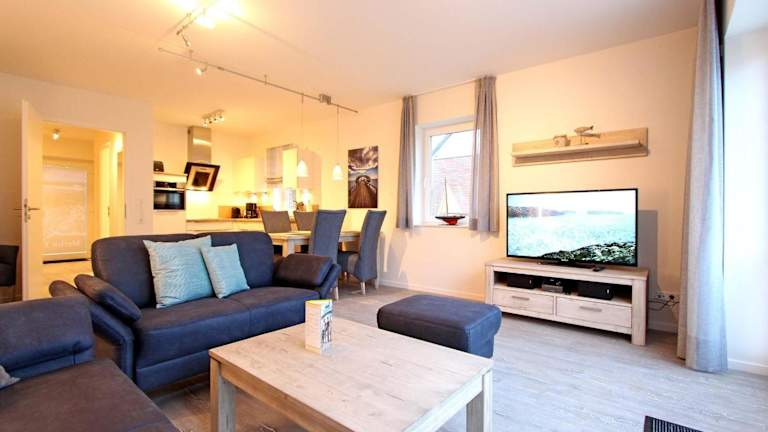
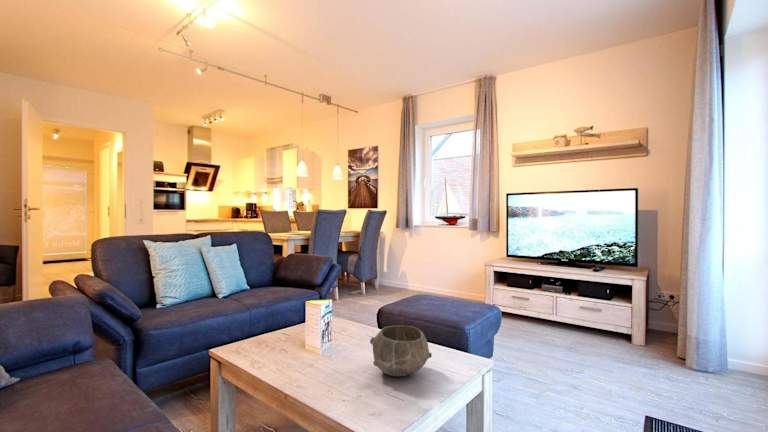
+ bowl (400, 351)
